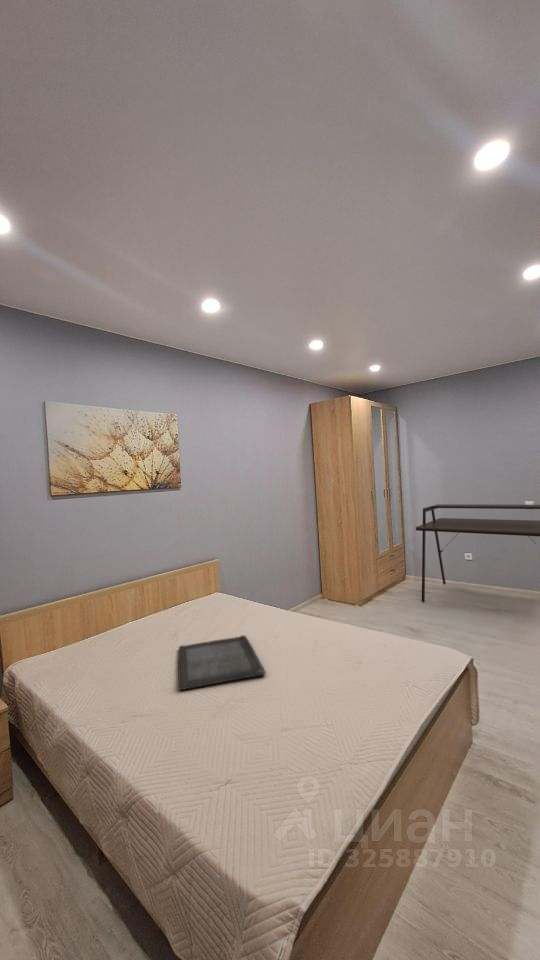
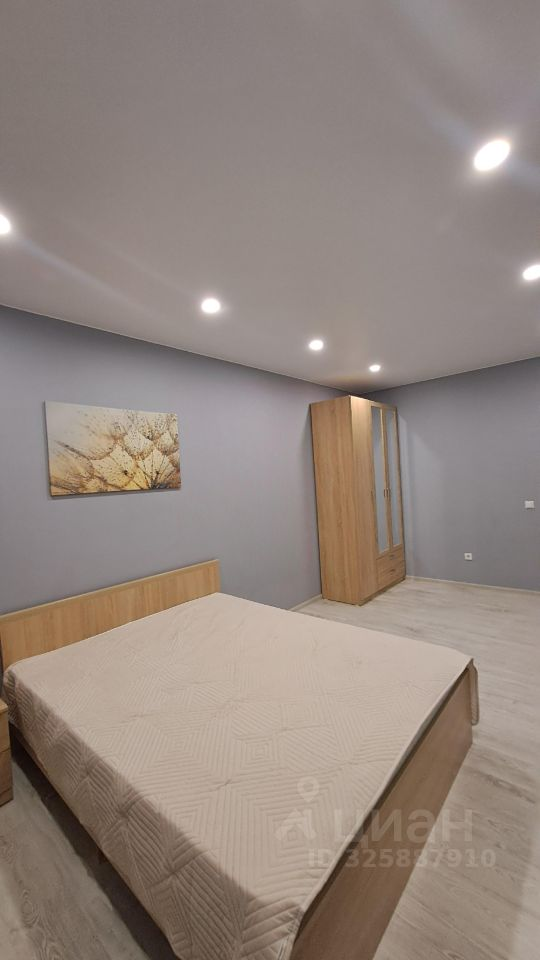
- serving tray (218, 659)
- desk (485, 533)
